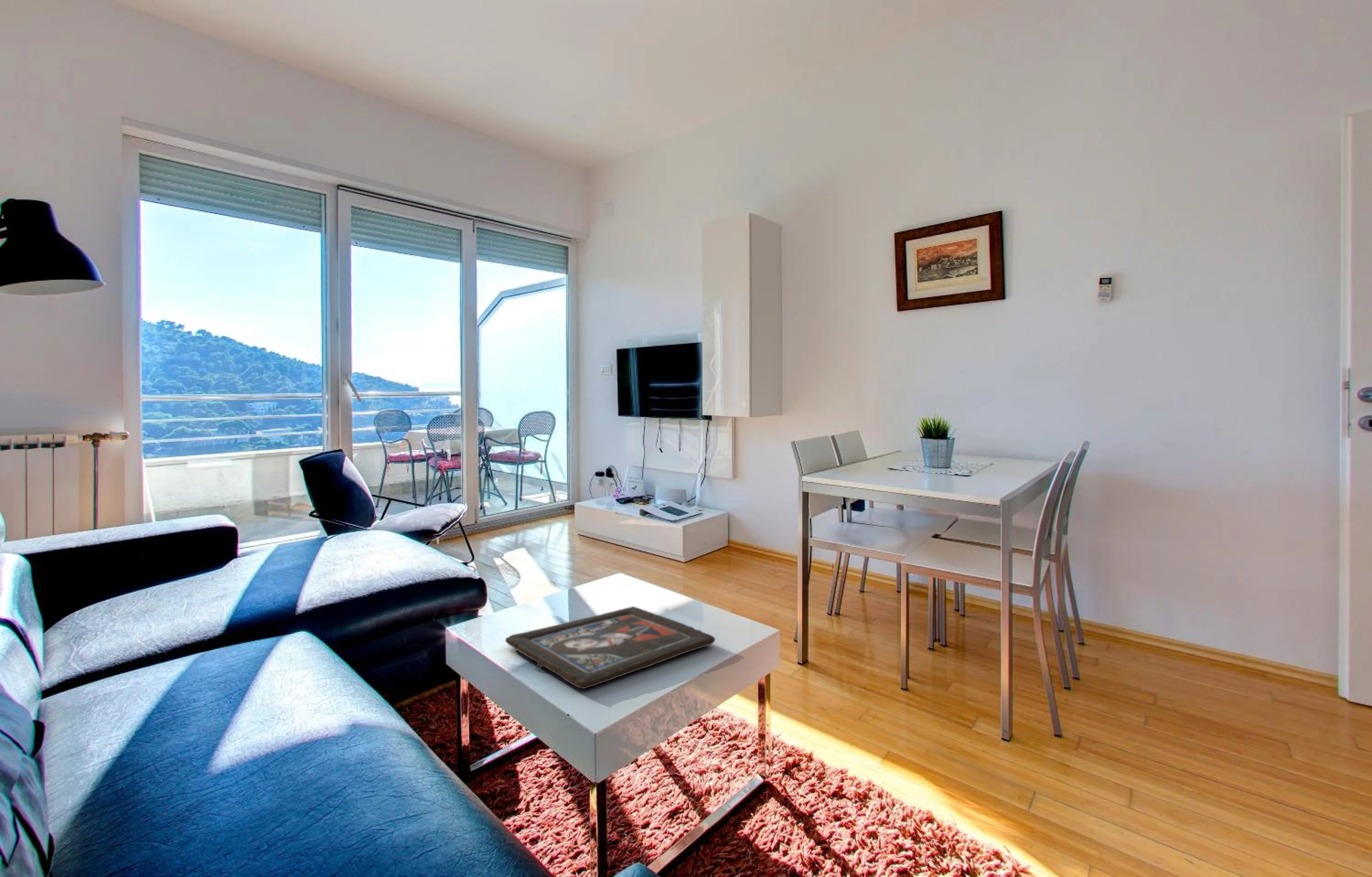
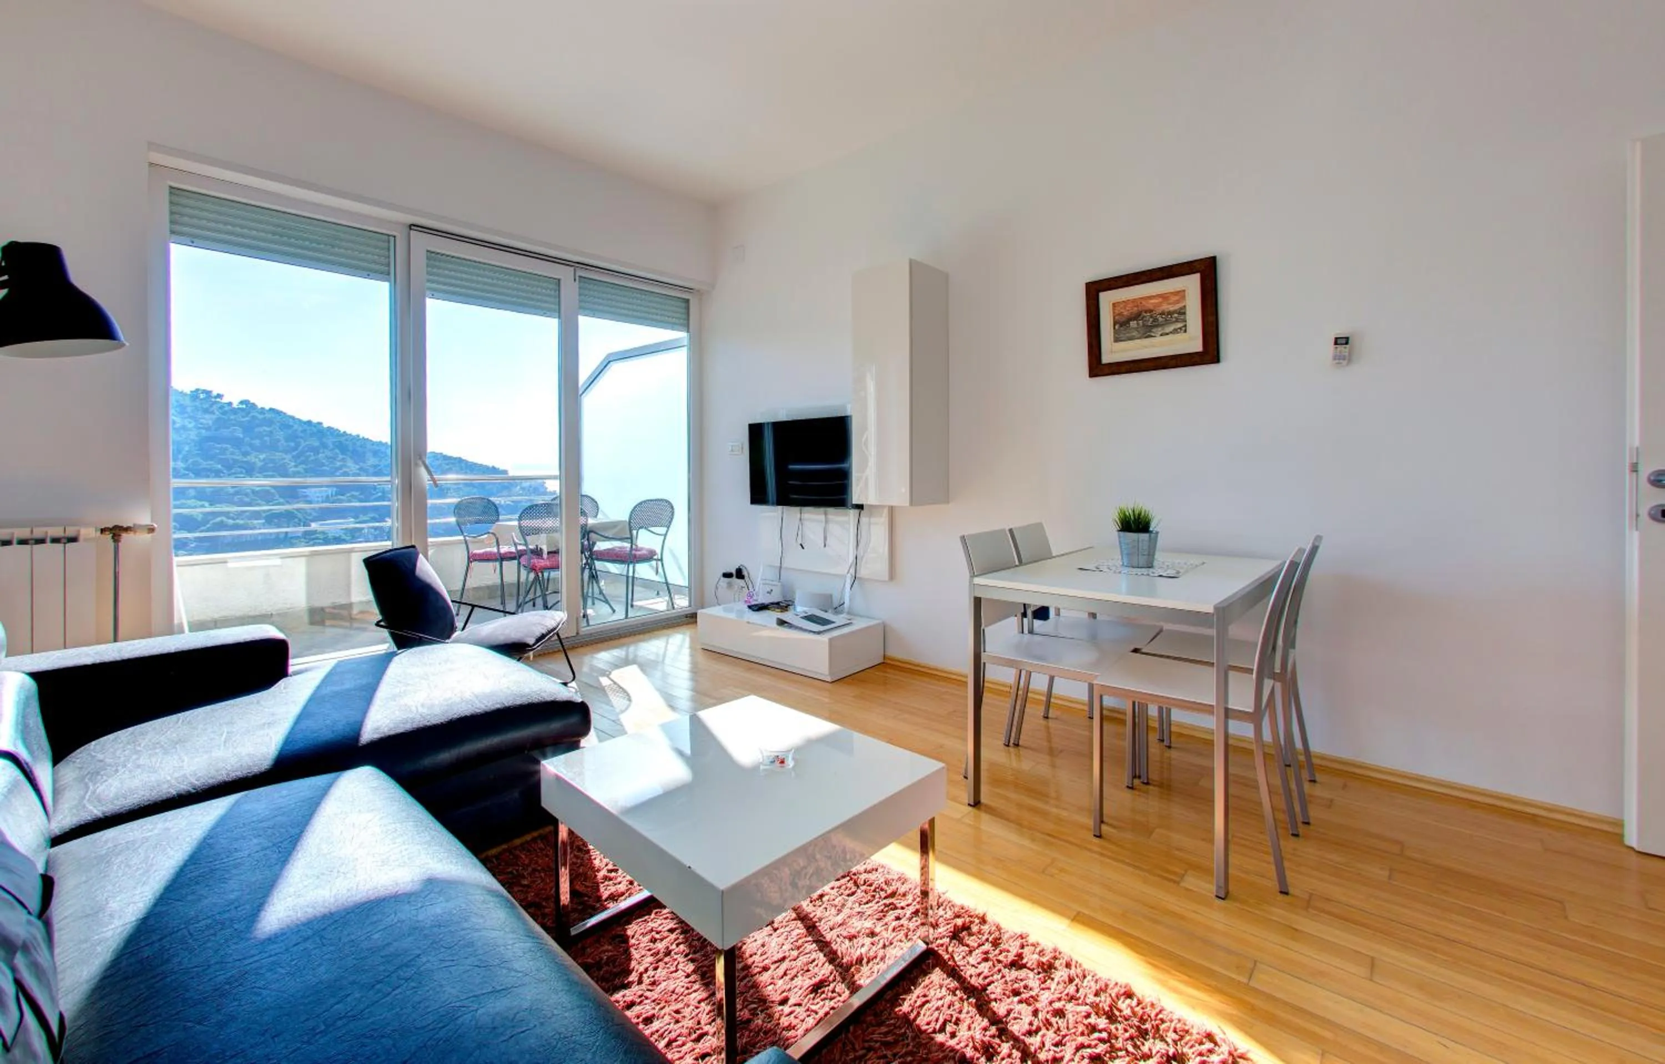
- religious icon (609, 642)
